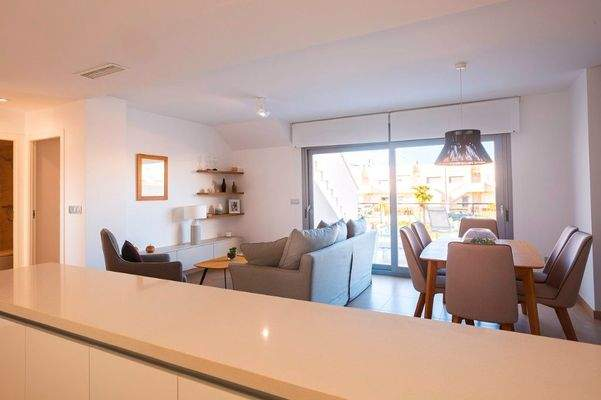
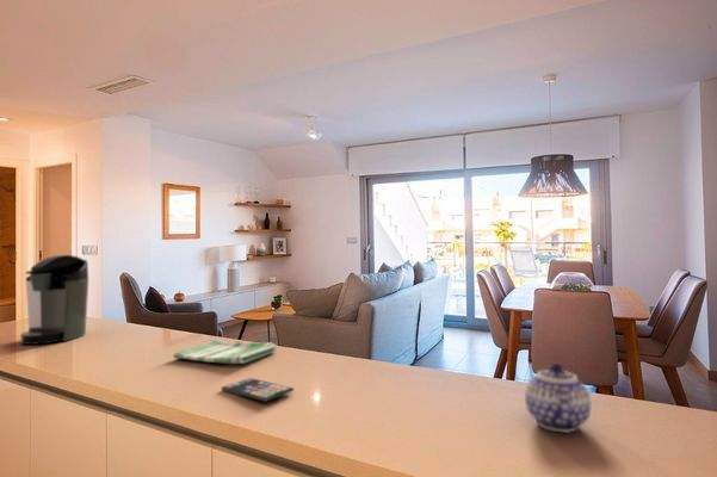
+ dish towel (227, 351)
+ coffee maker (47, 296)
+ teapot (556, 394)
+ smartphone (256, 388)
